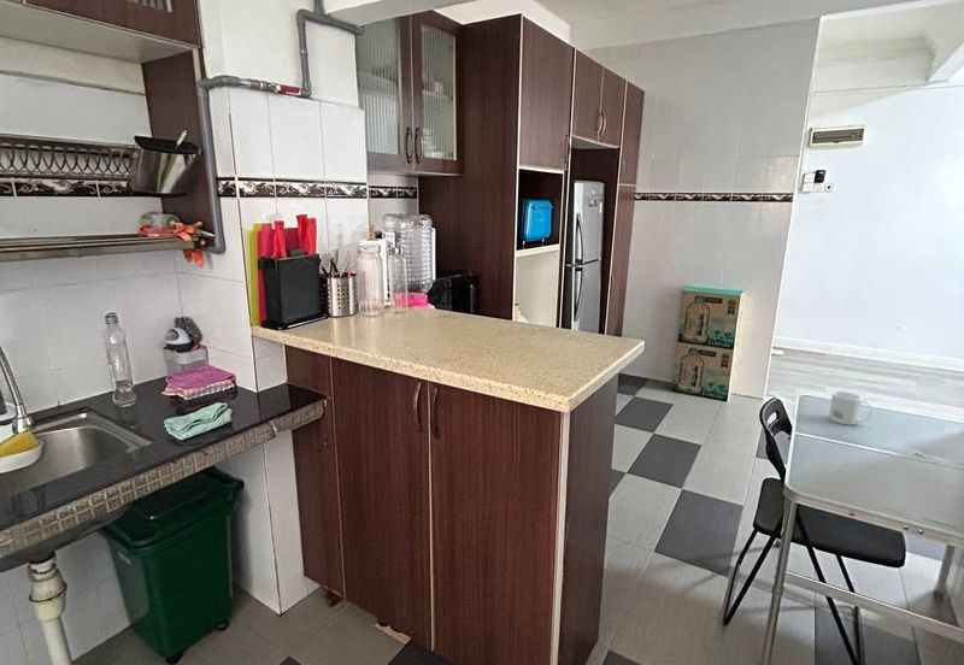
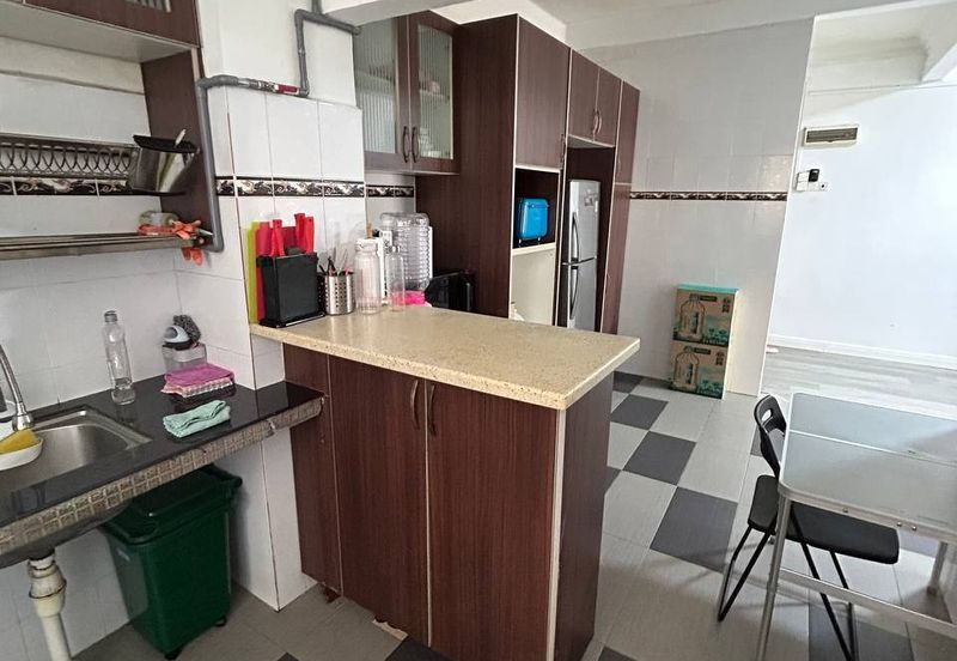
- mug (851, 408)
